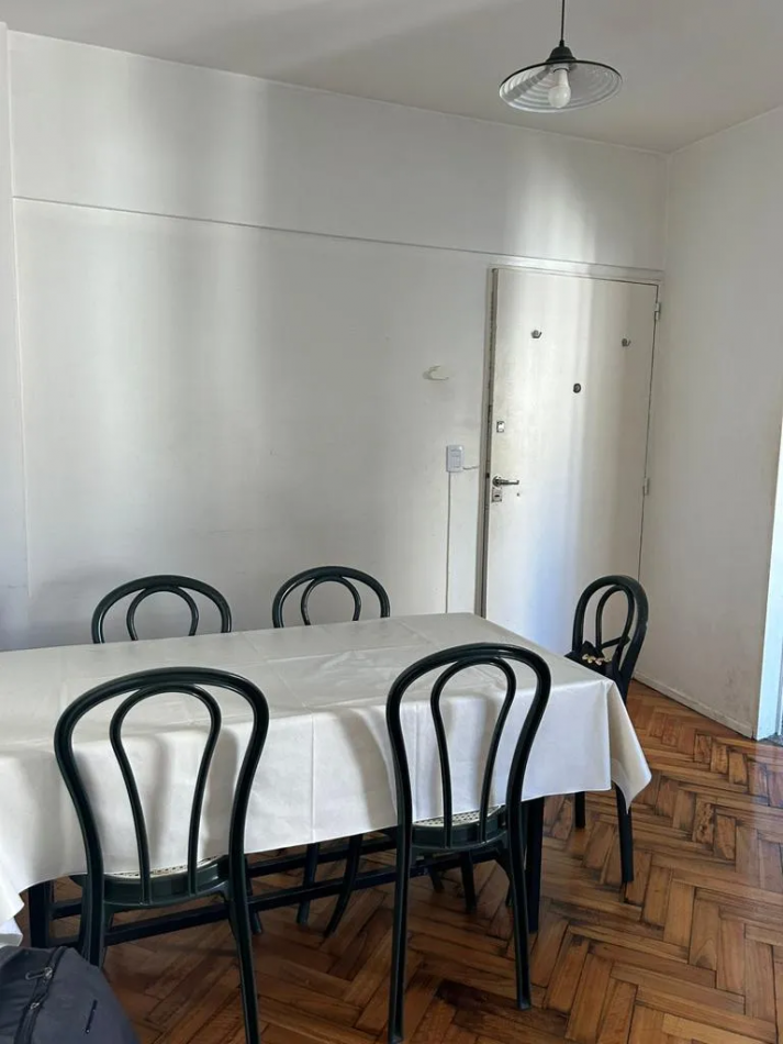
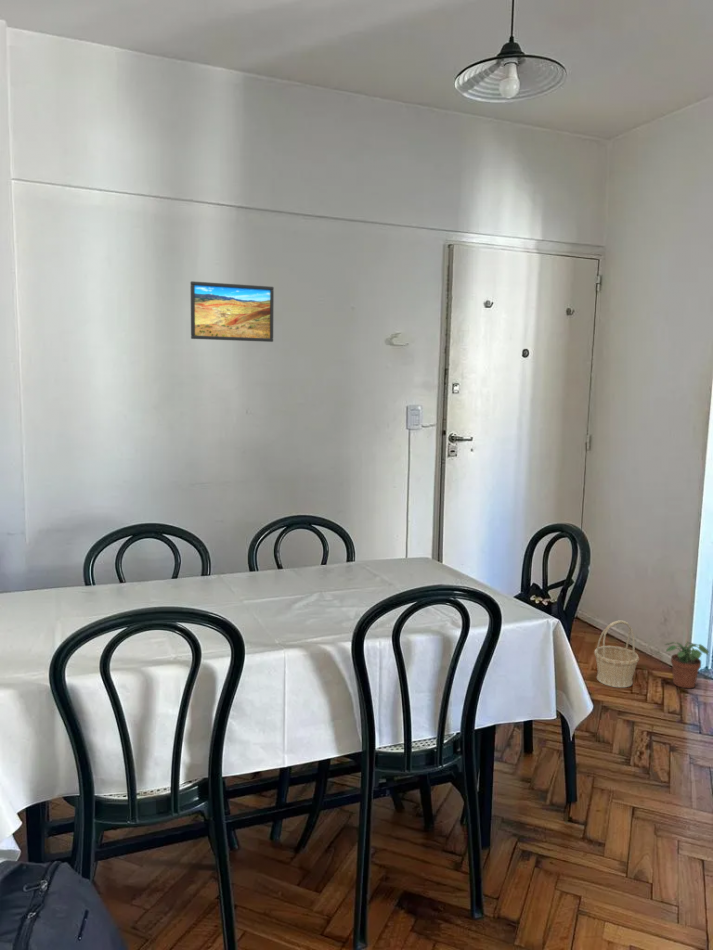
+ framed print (232, 312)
+ potted plant (684, 664)
+ basket (616, 650)
